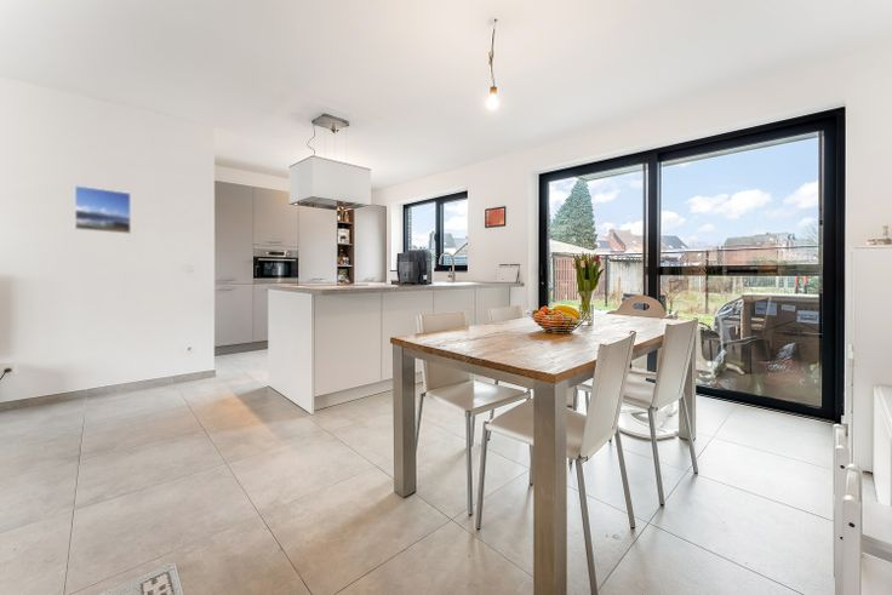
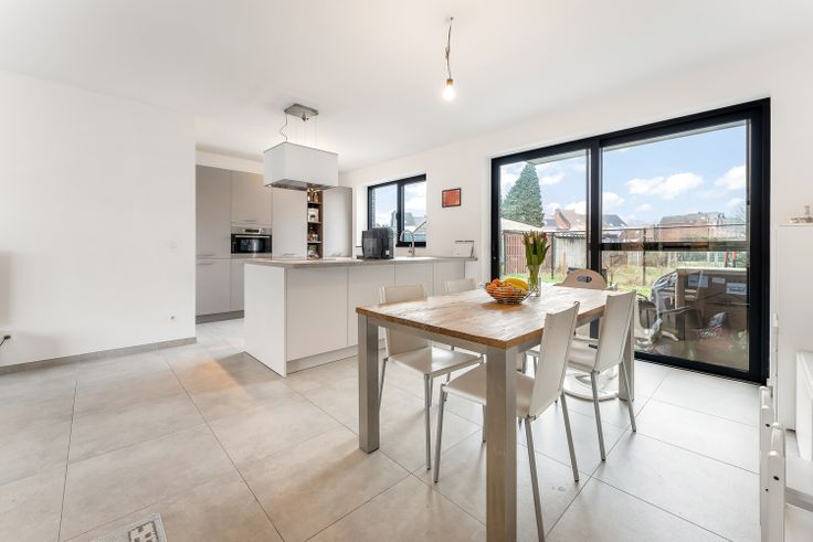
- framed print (103, 210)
